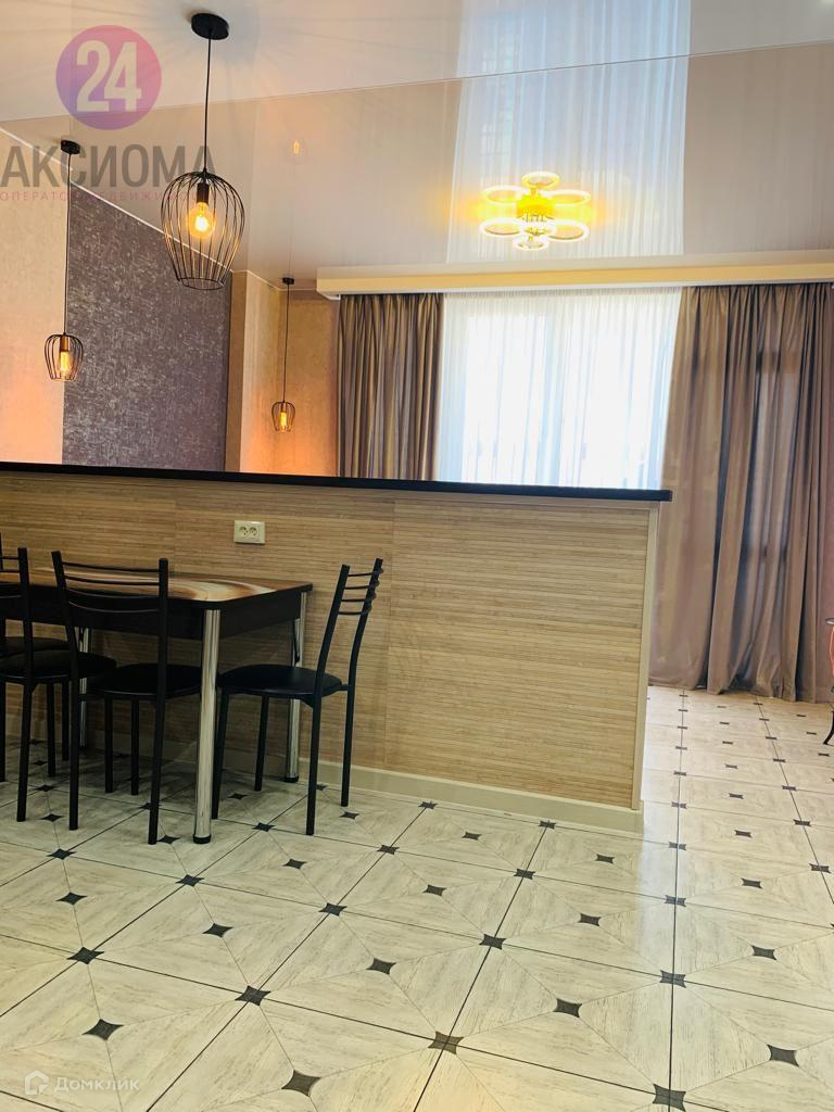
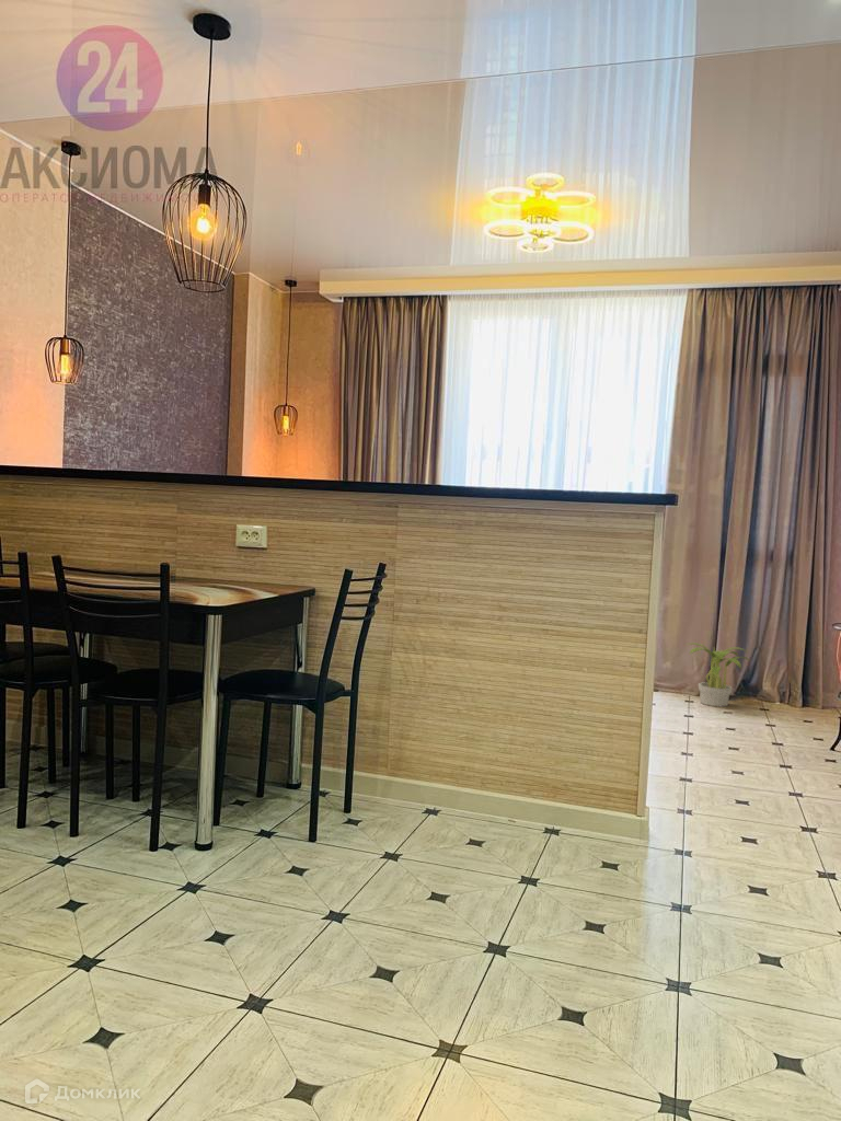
+ potted plant (716, 674)
